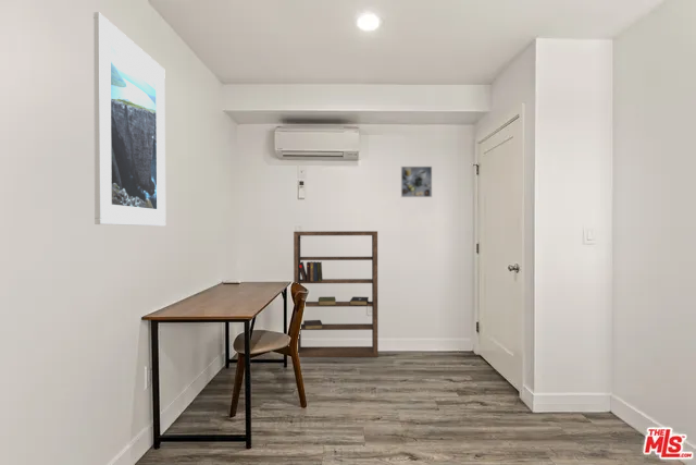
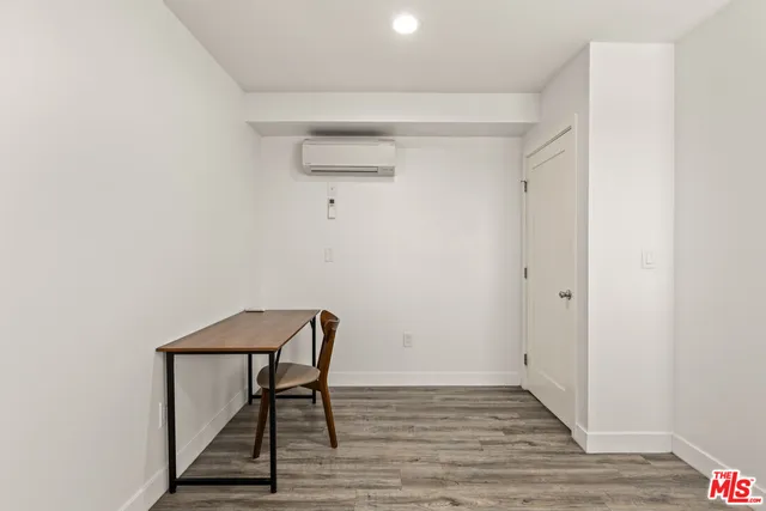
- bookshelf (334, 297)
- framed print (135, 135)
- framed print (415, 182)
